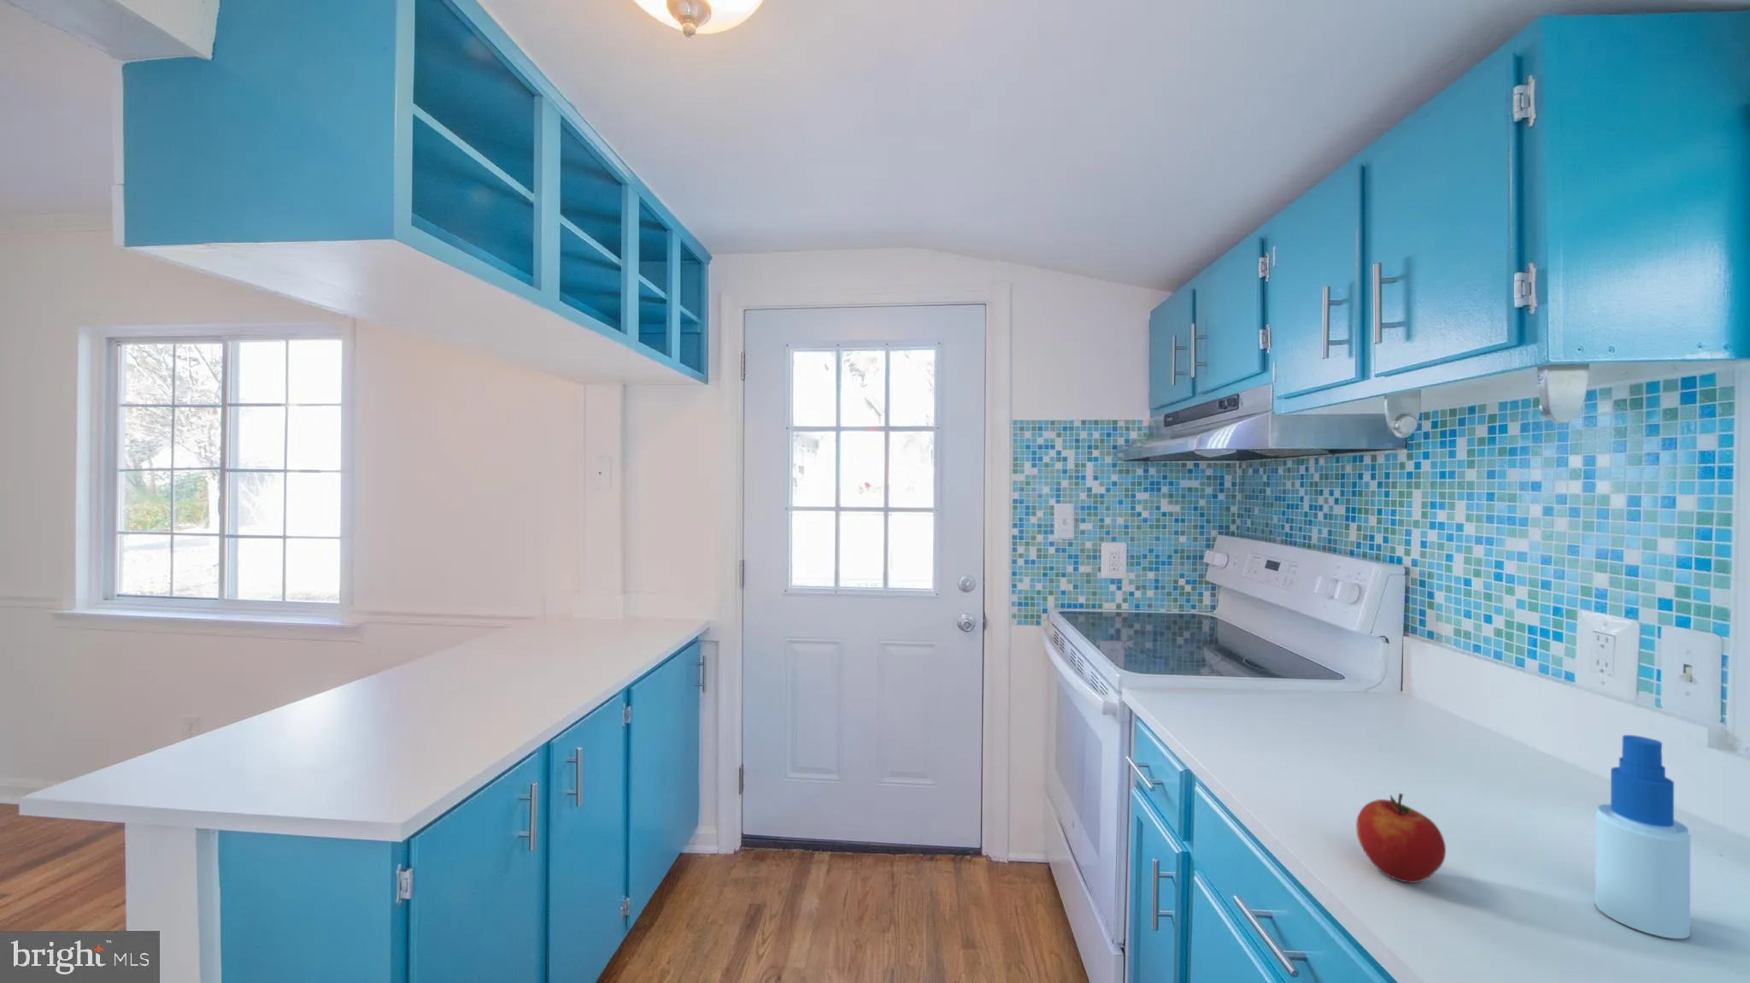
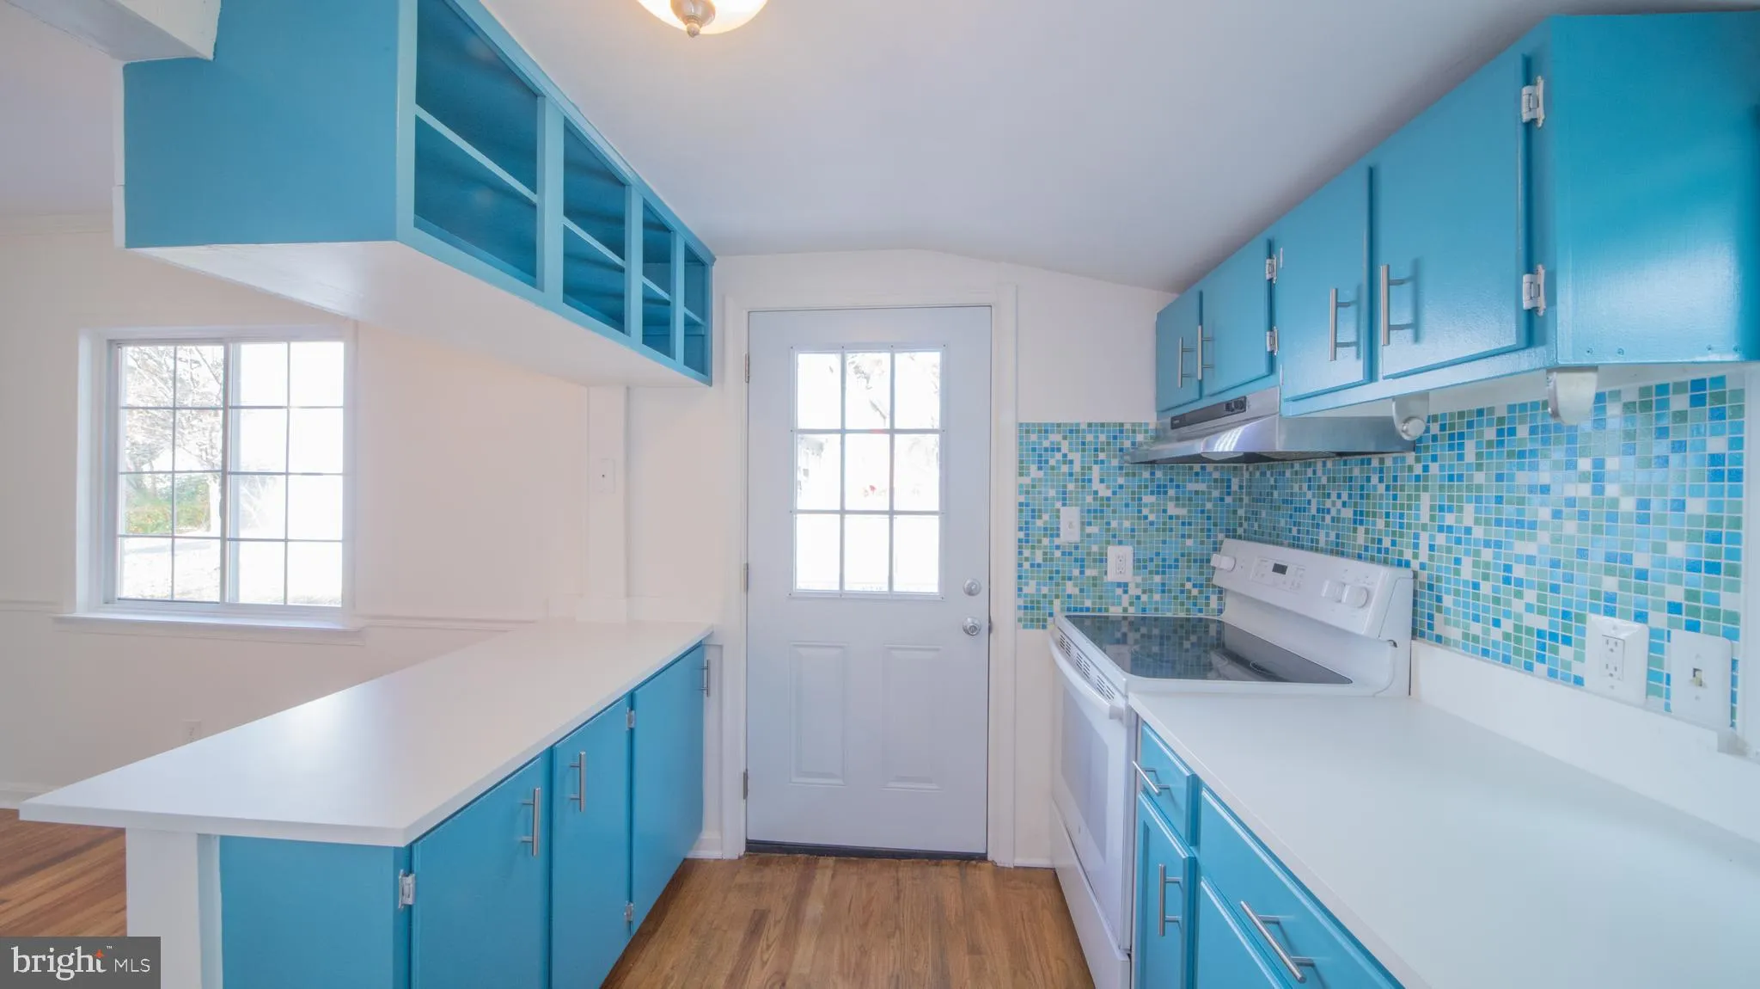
- spray bottle (1642, 828)
- apple (1399, 834)
